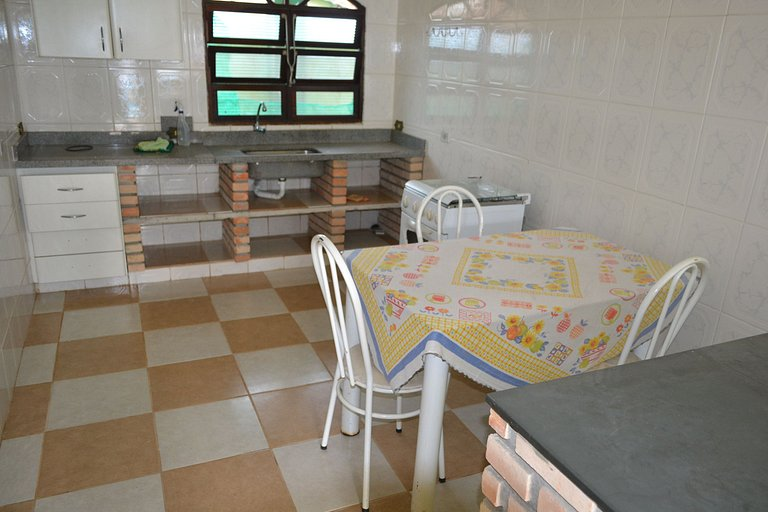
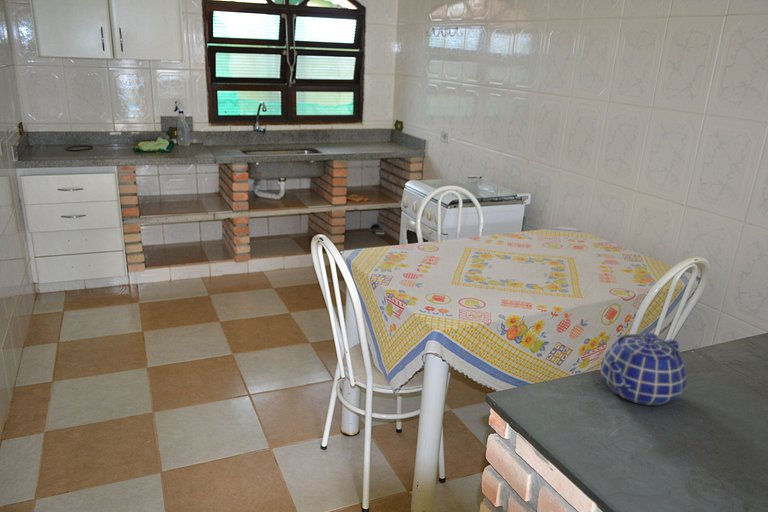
+ teapot (642, 364)
